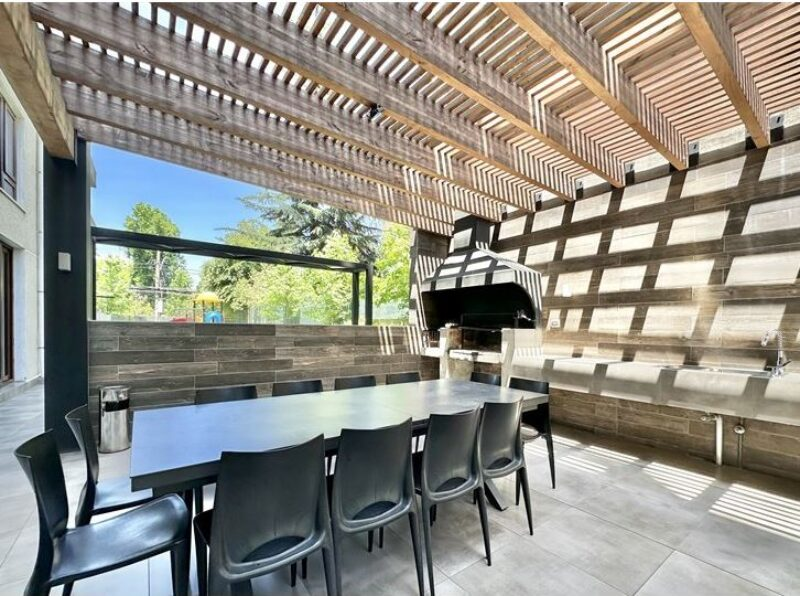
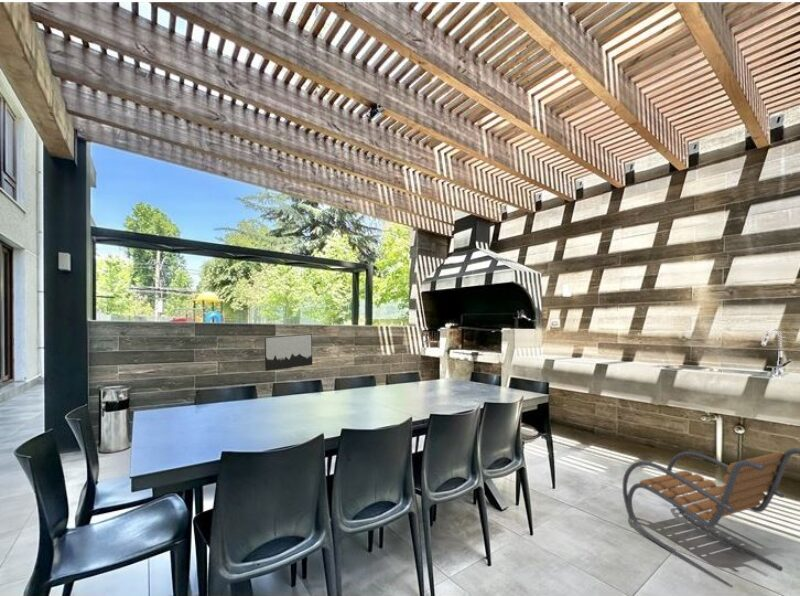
+ wall art (289, 351)
+ lounge chair (706, 492)
